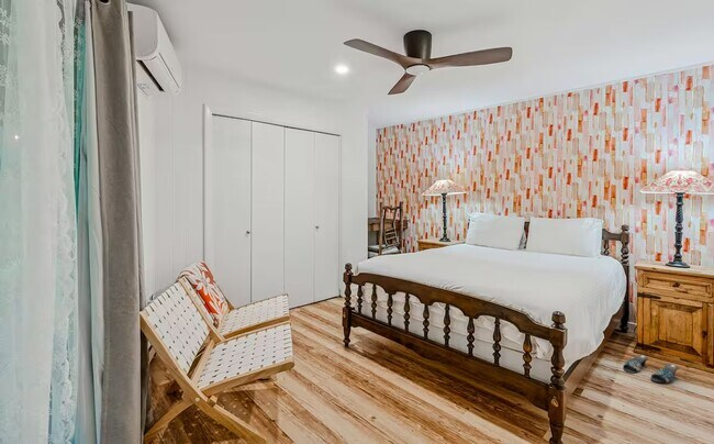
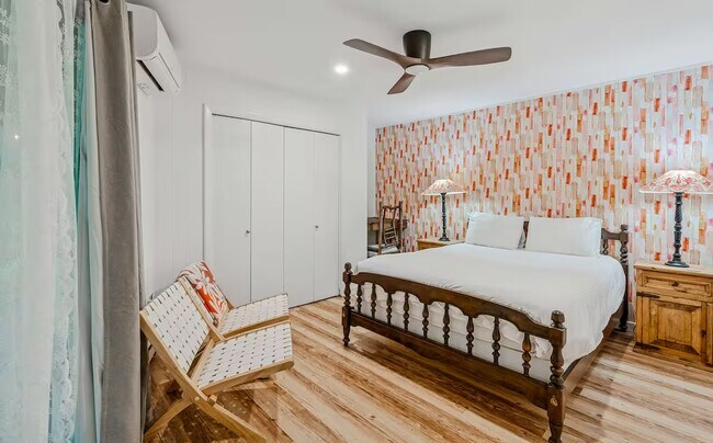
- slippers (644, 365)
